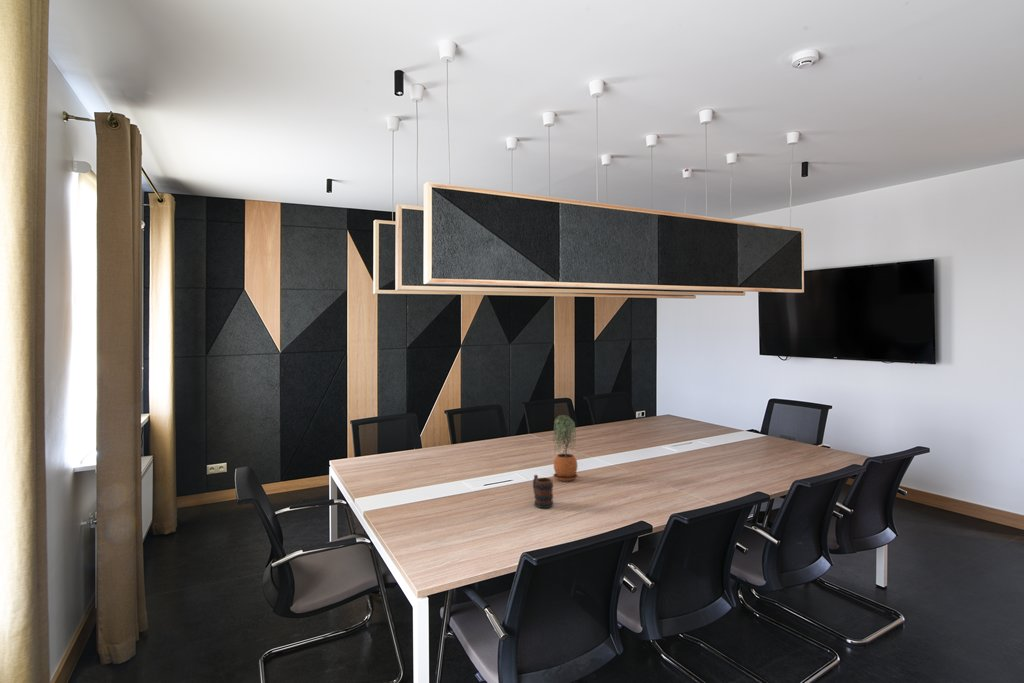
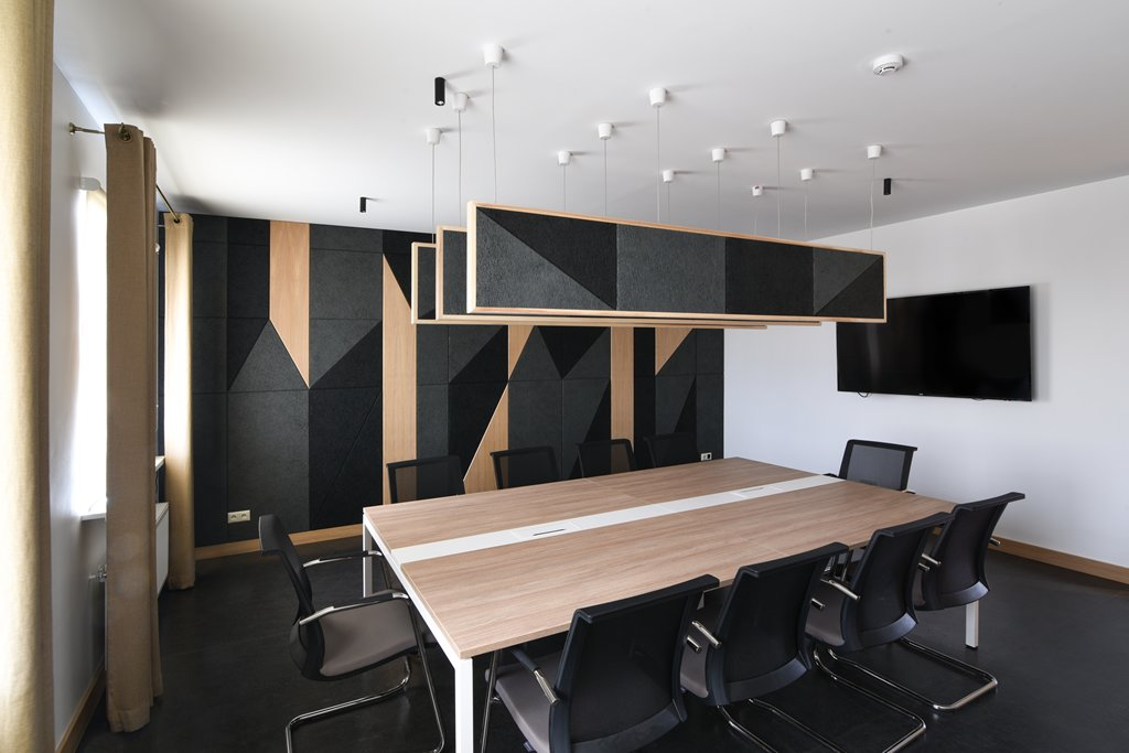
- mug (541, 490)
- potted plant (563, 447)
